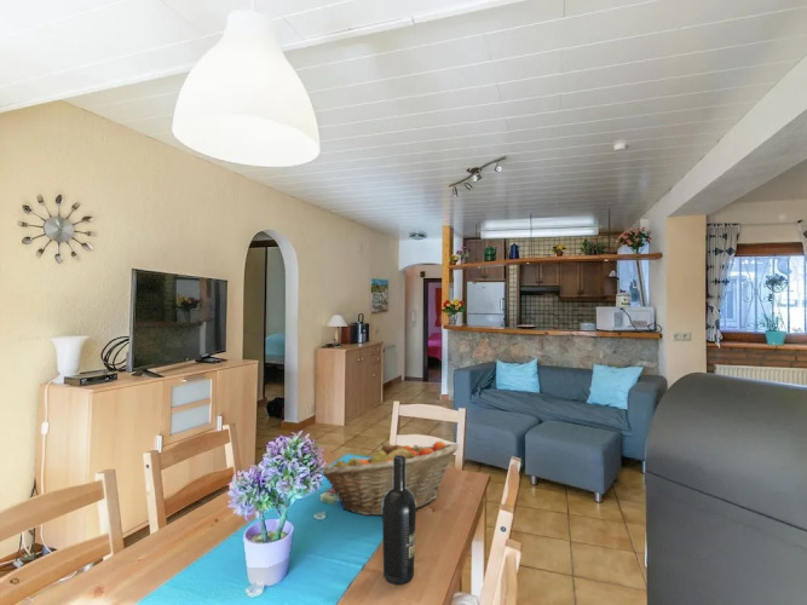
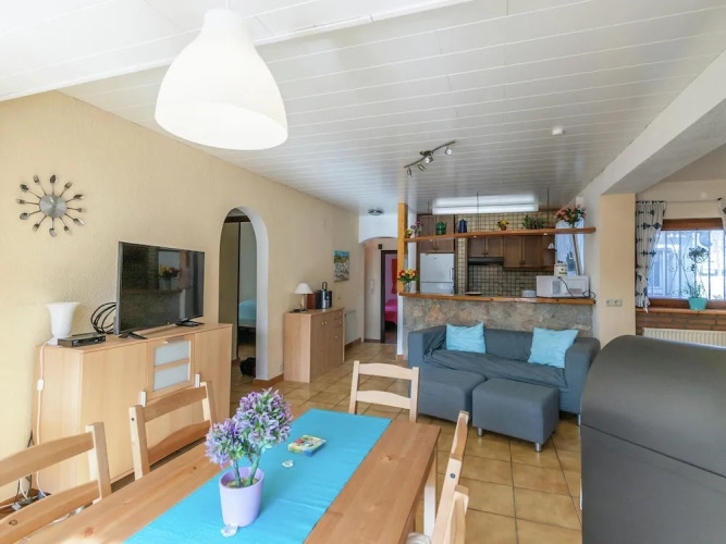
- wine bottle (398, 515)
- fruit basket (391, 468)
